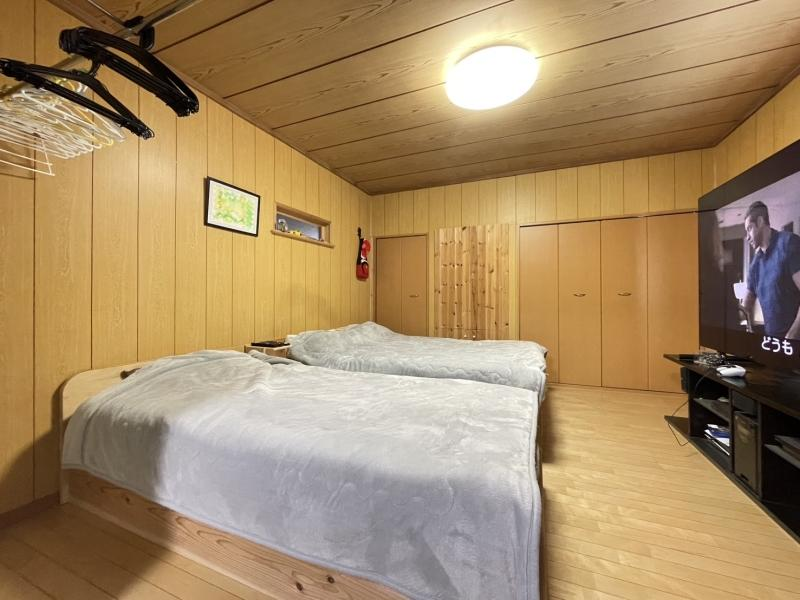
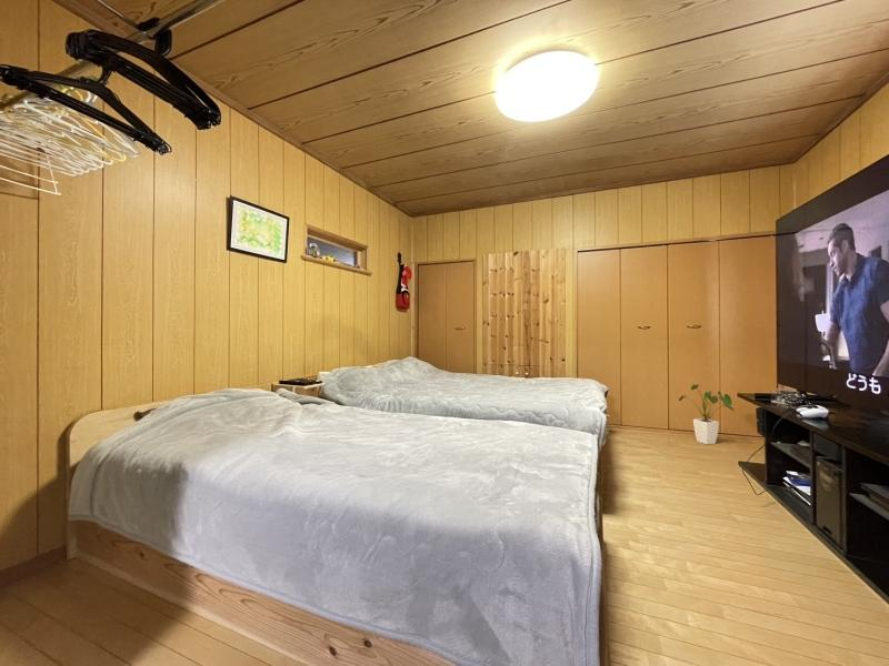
+ house plant (702, 414)
